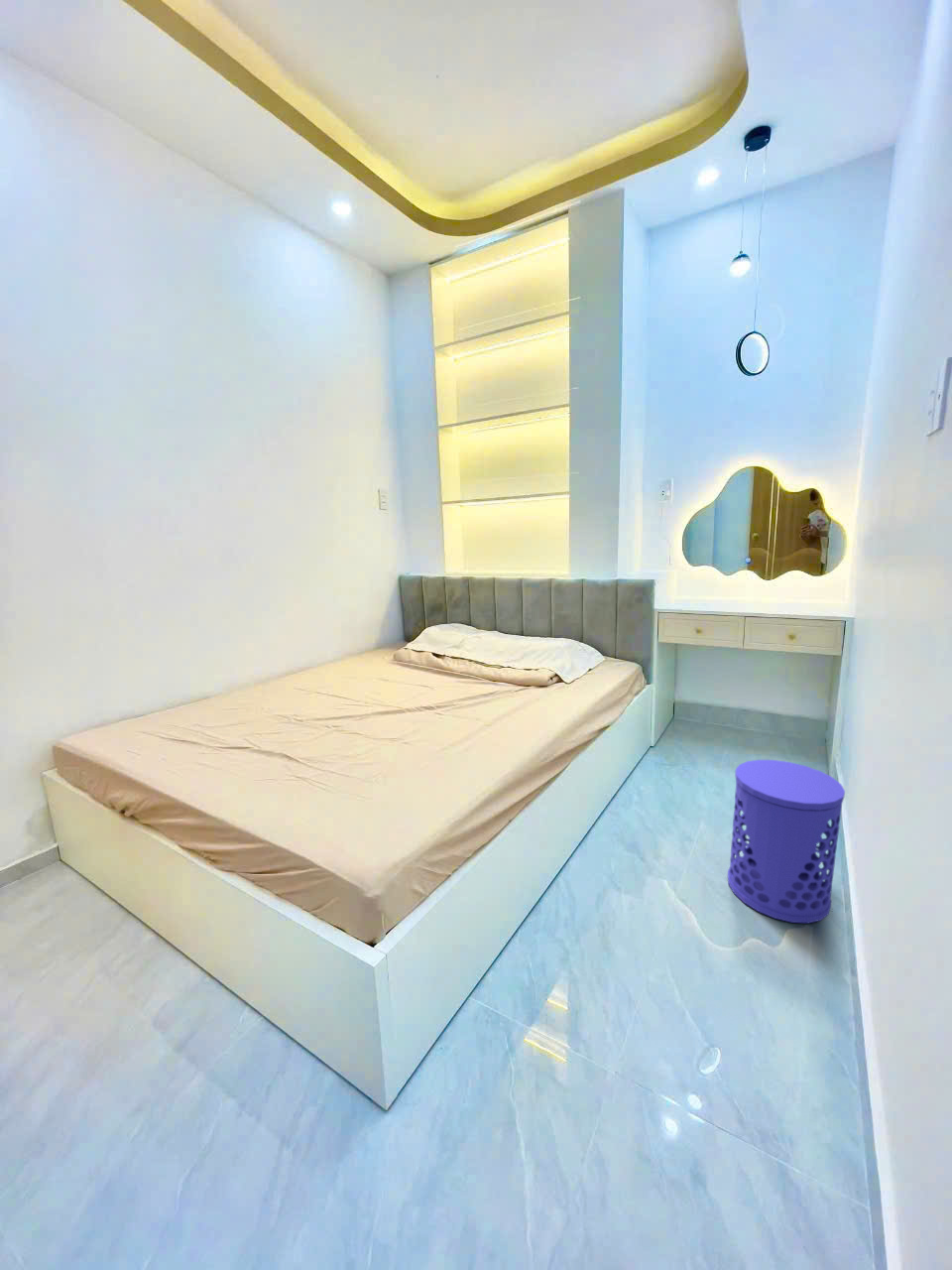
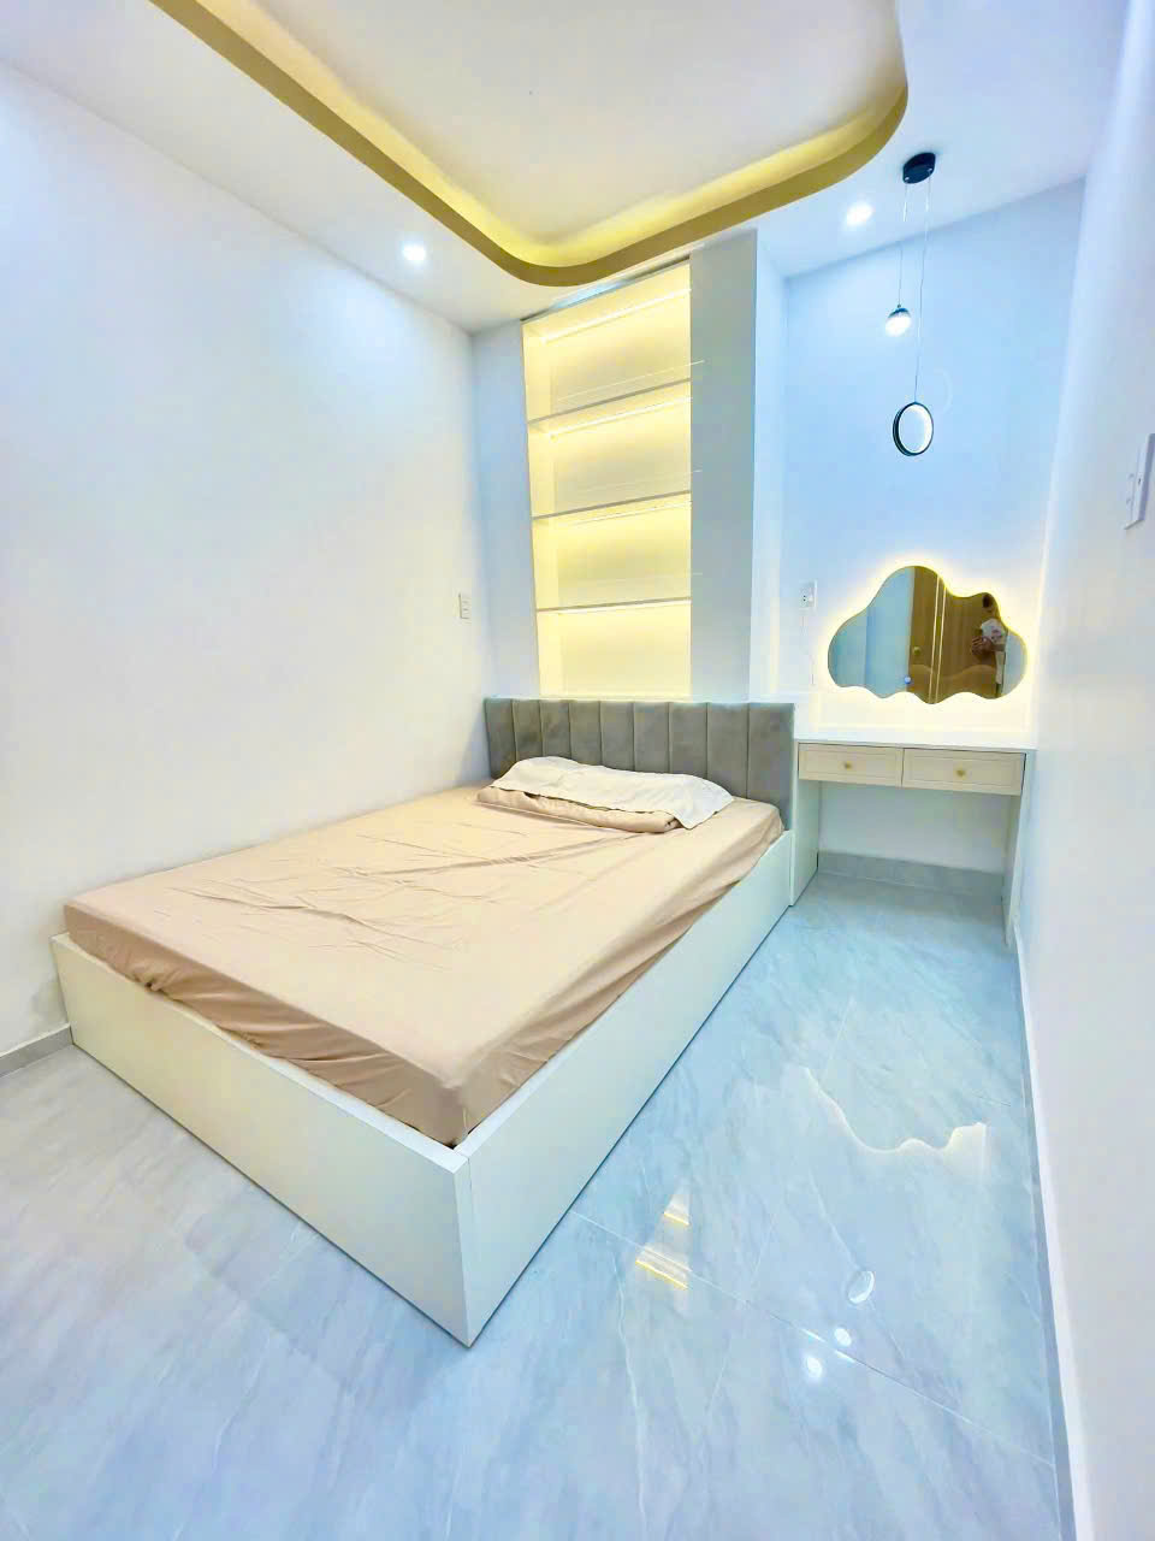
- waste bin (781, 836)
